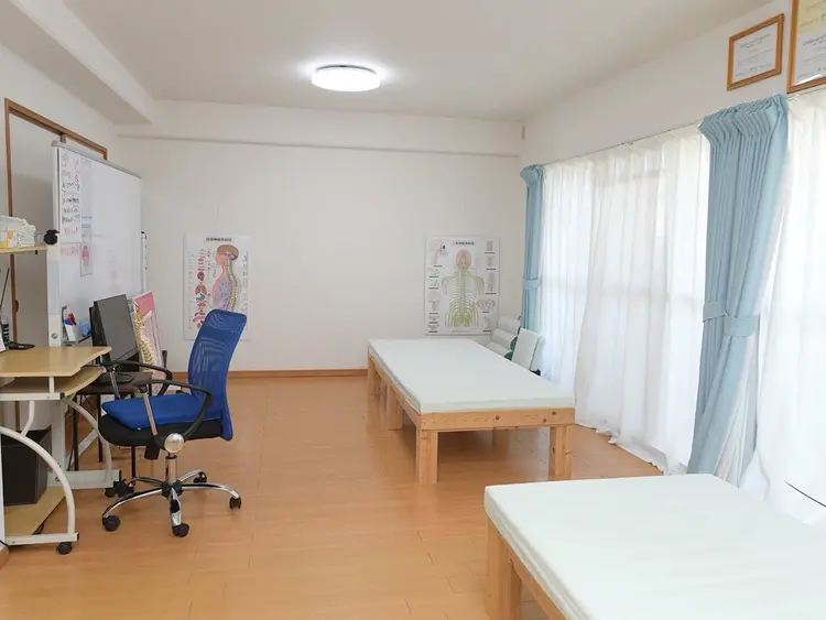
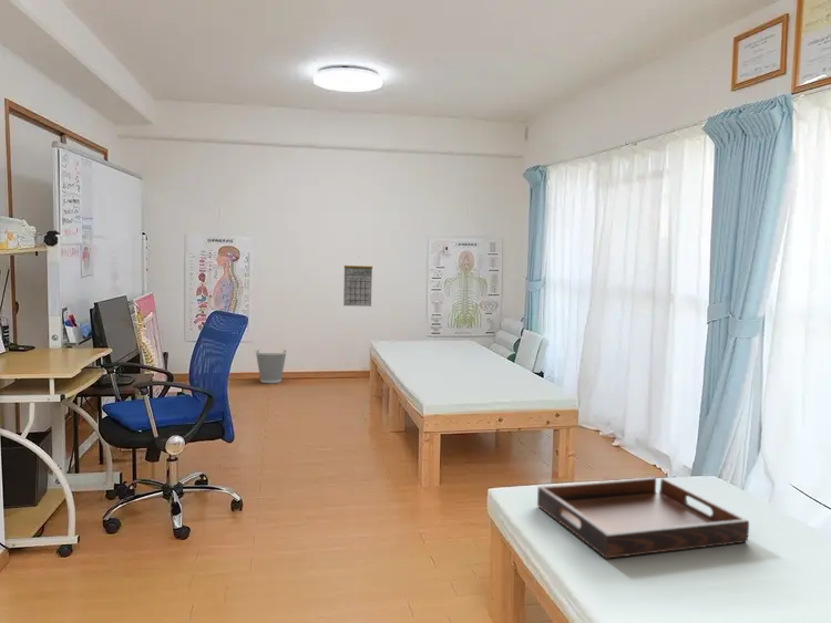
+ wastebasket (270, 365)
+ serving tray (636, 512)
+ calendar (358, 281)
